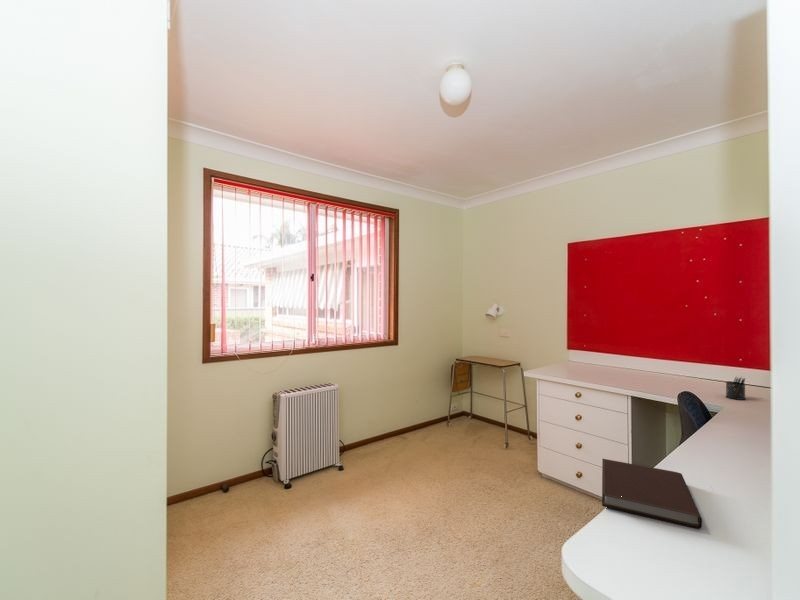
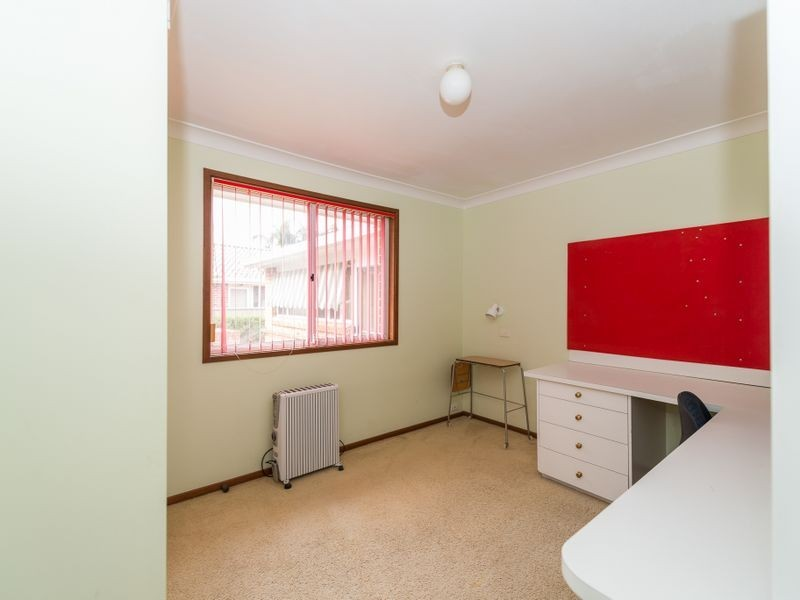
- pen holder (735, 386)
- notebook (644, 488)
